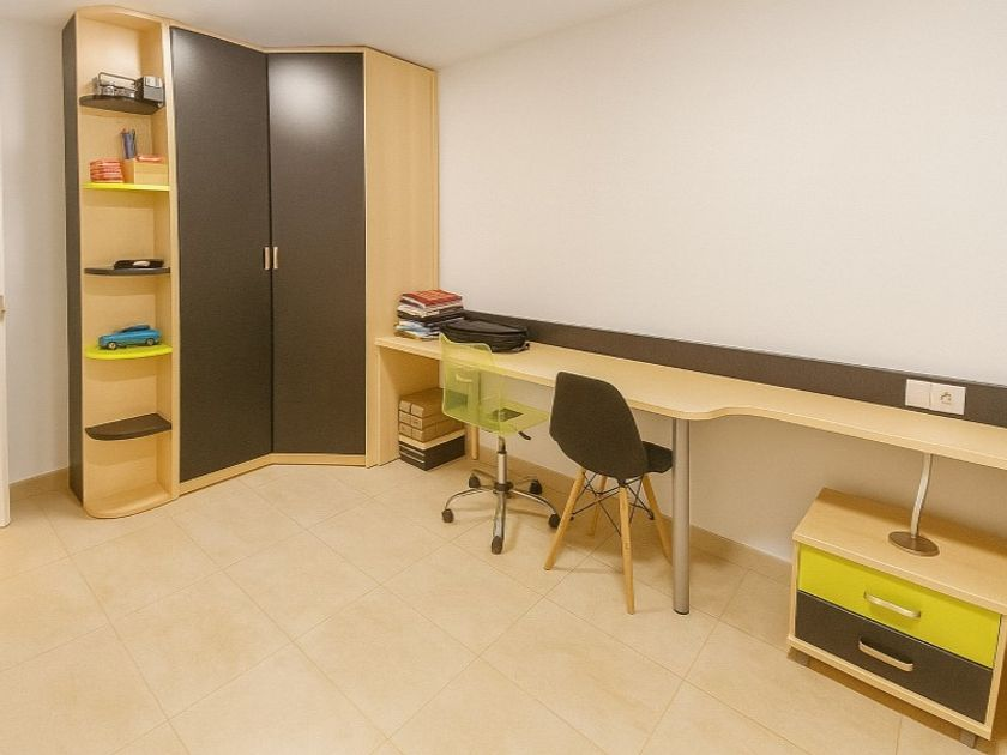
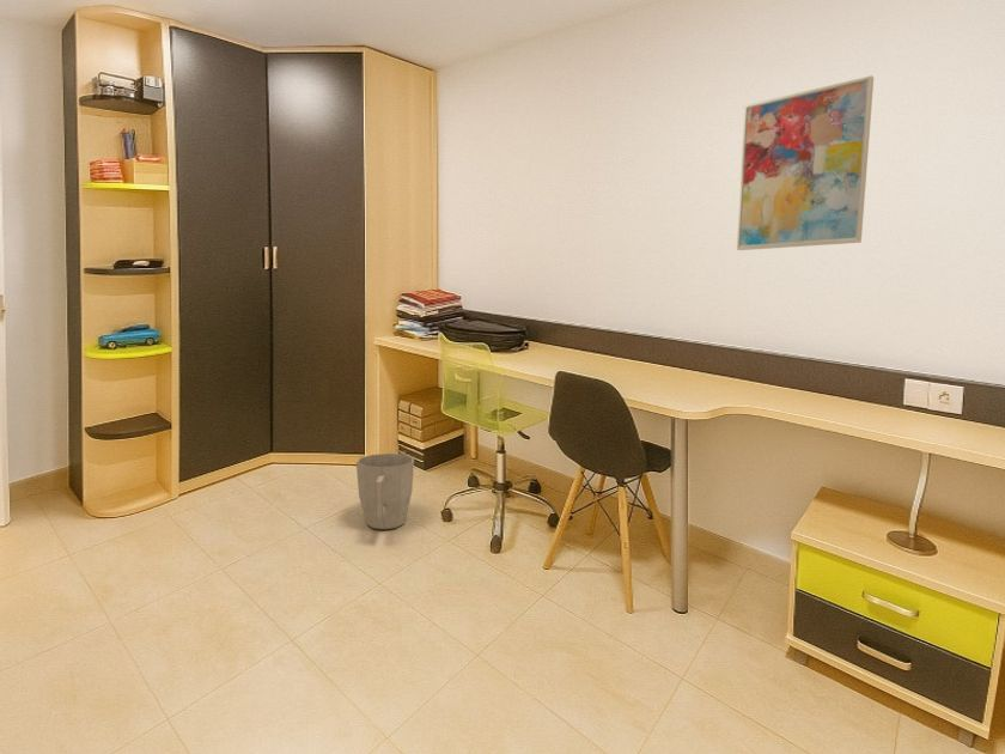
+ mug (388, 493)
+ wall art (799, 170)
